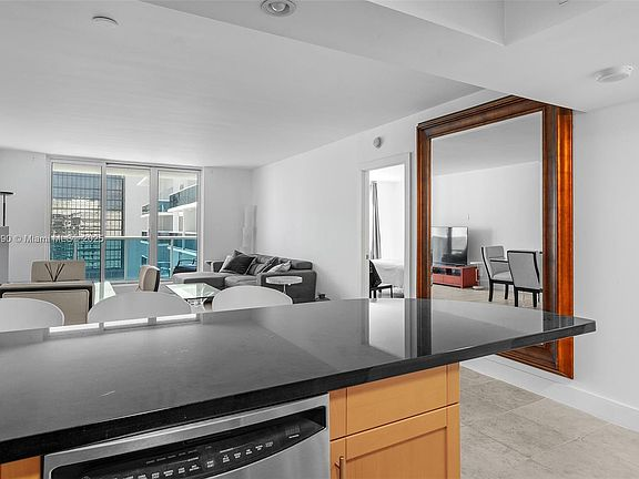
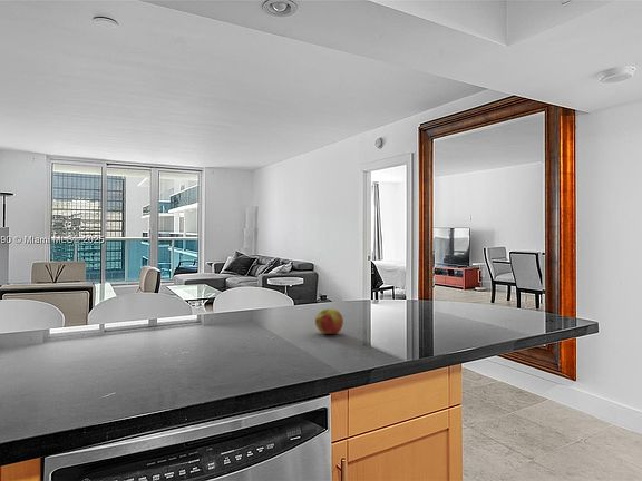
+ apple (329, 321)
